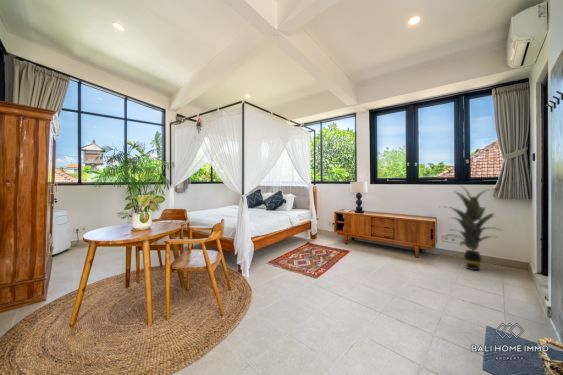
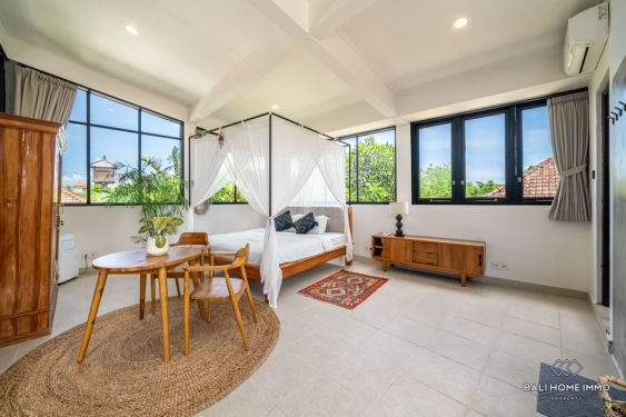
- indoor plant (468, 225)
